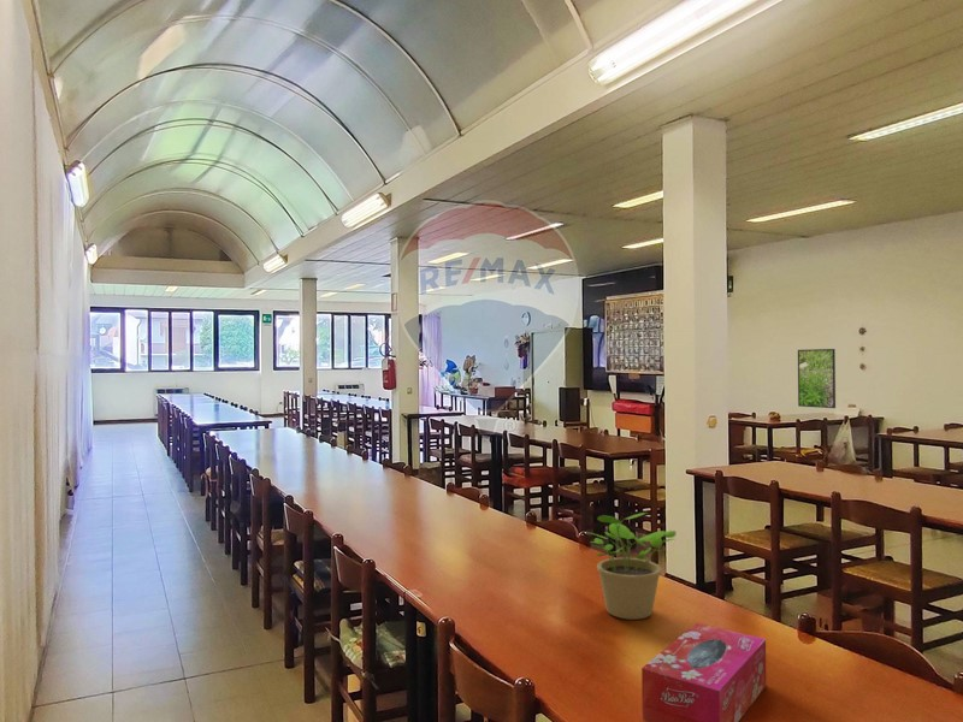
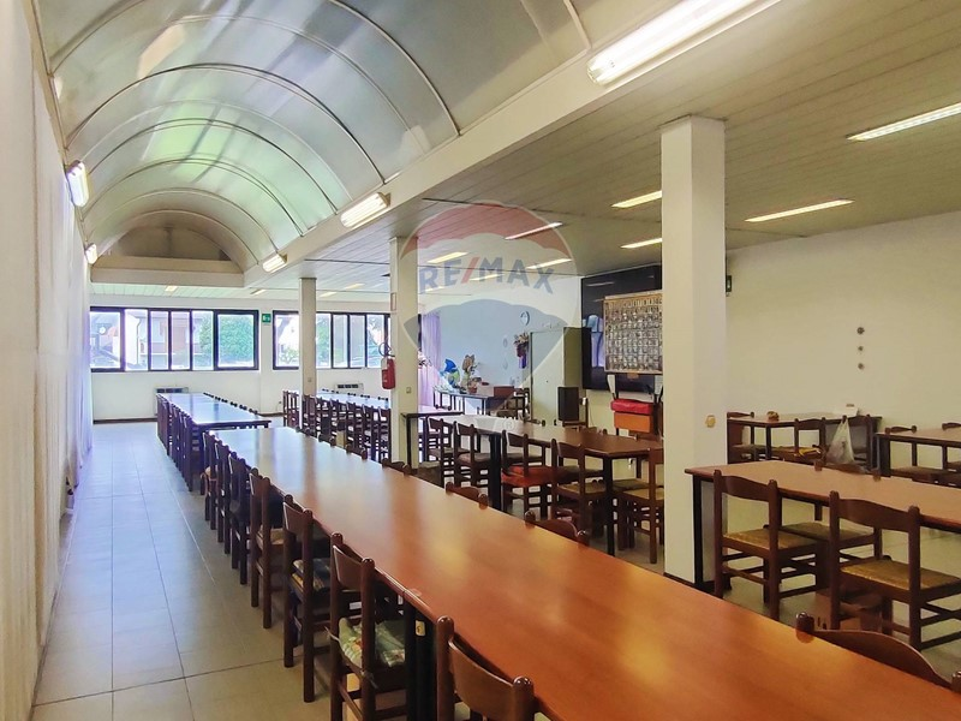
- potted plant (624, 557)
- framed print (816, 378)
- tissue box (707, 676)
